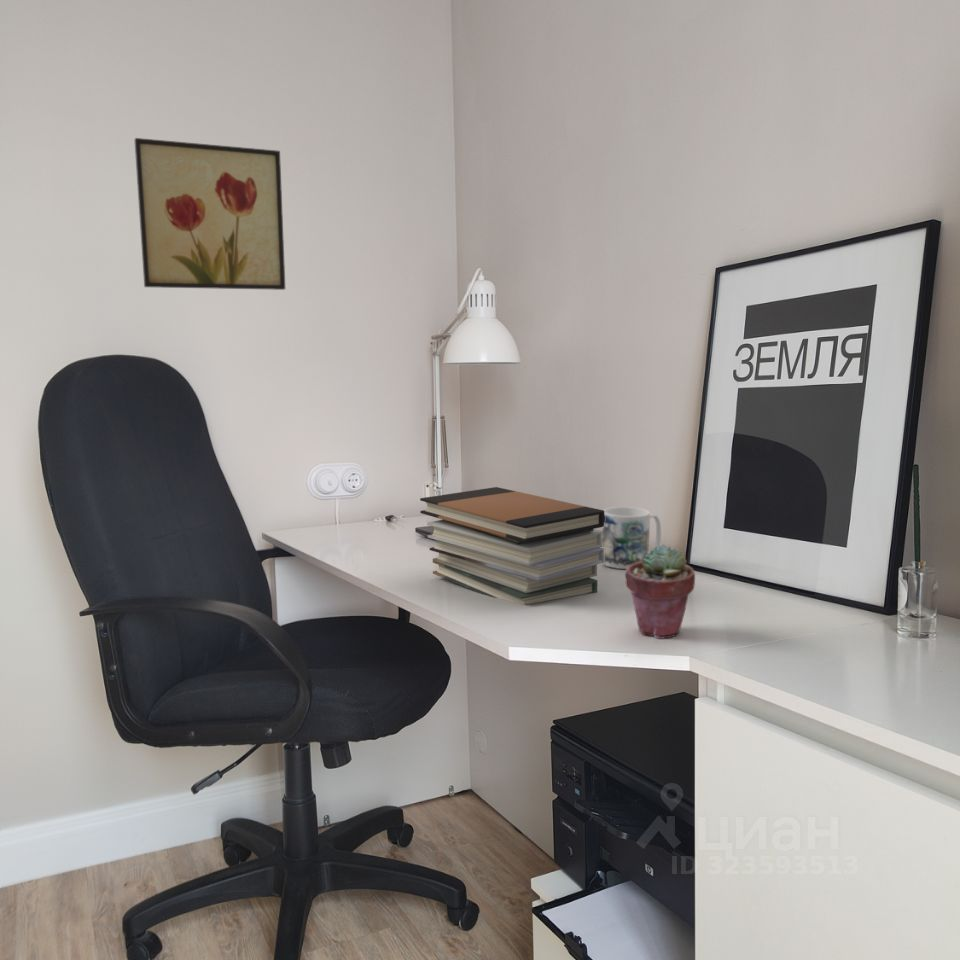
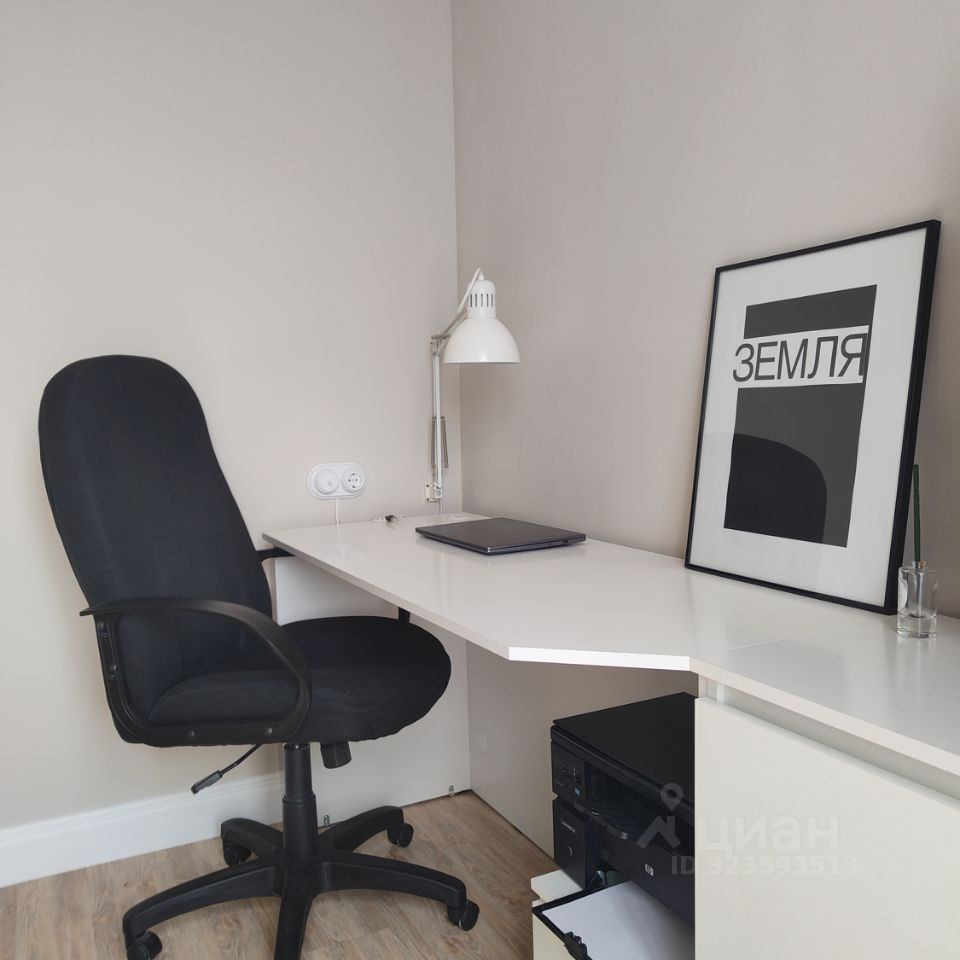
- mug (633, 537)
- wall art (212, 218)
- potted succulent (660, 587)
- book stack (511, 544)
